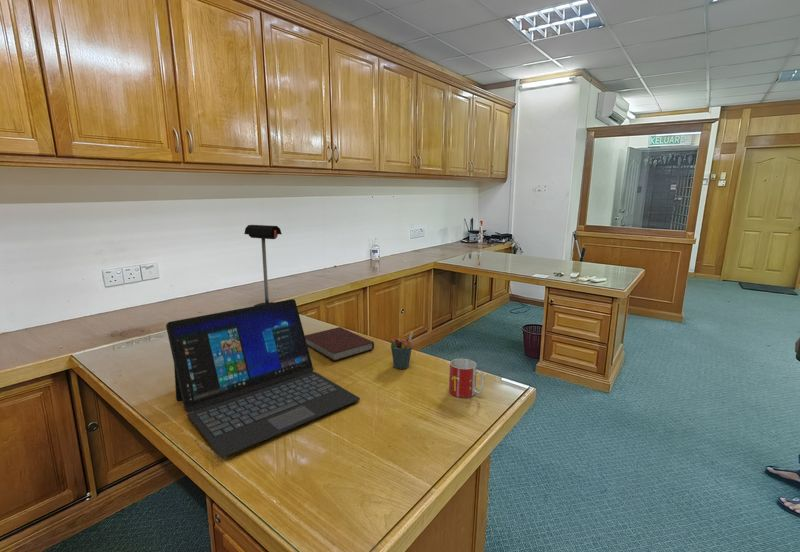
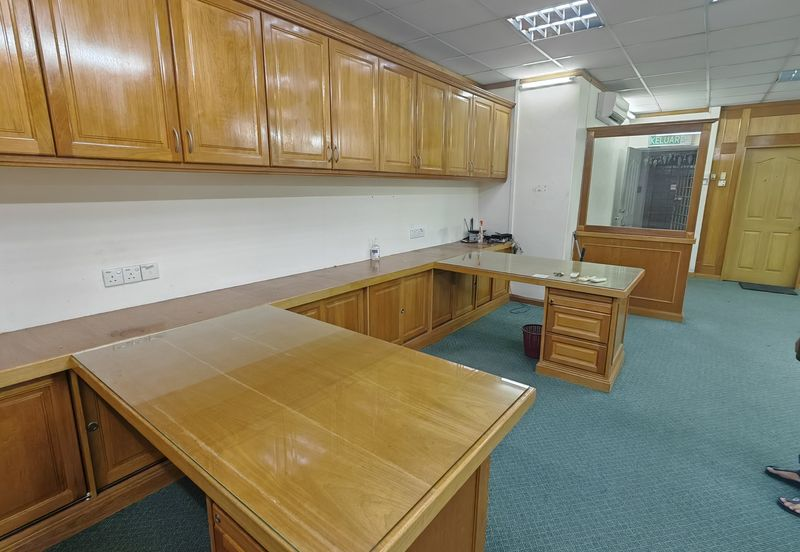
- laptop (265, 361)
- mug (467, 379)
- pen holder (401, 350)
- mailbox (264, 269)
- notebook (337, 342)
